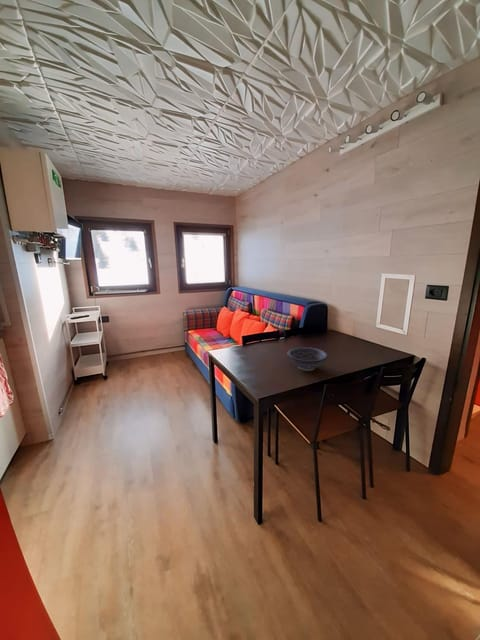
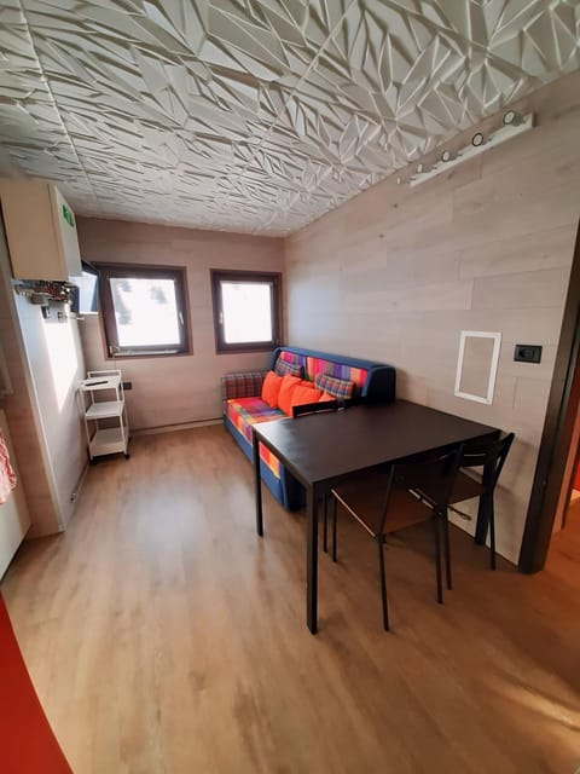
- decorative bowl (306, 360)
